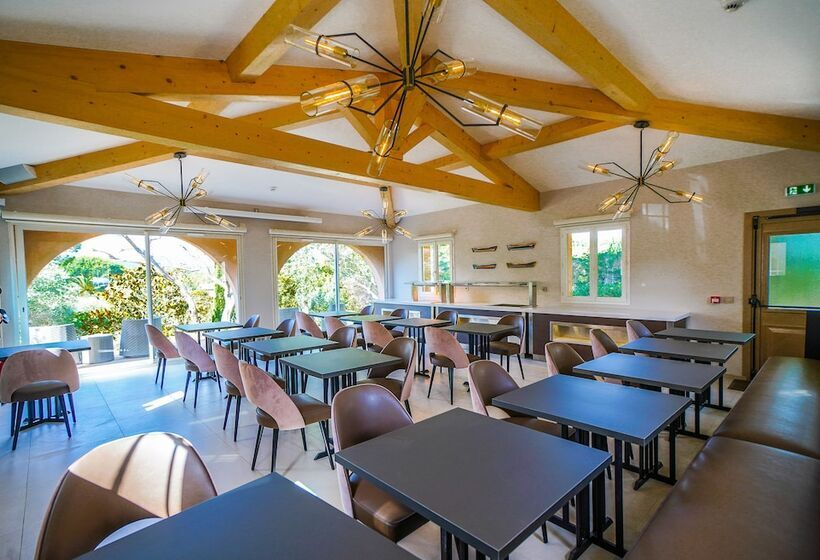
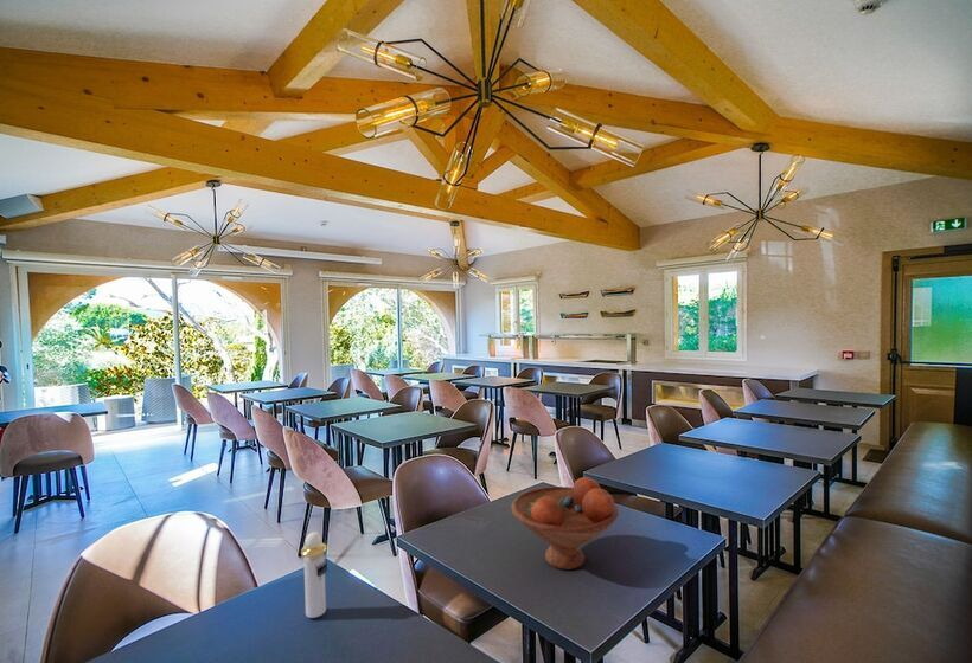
+ fruit bowl (563, 522)
+ perfume bottle (314, 573)
